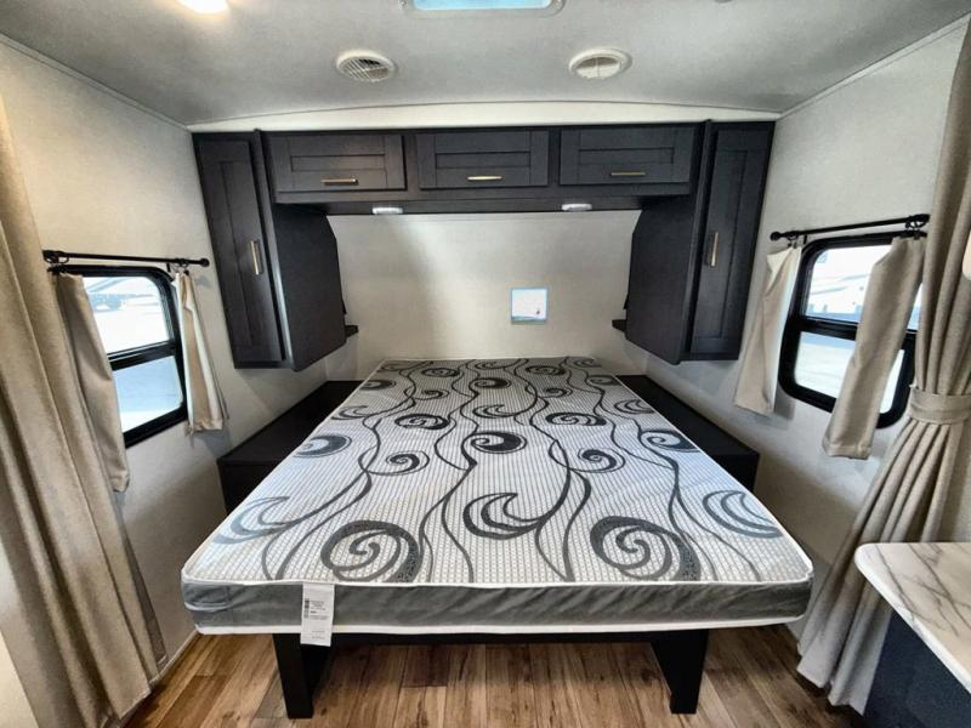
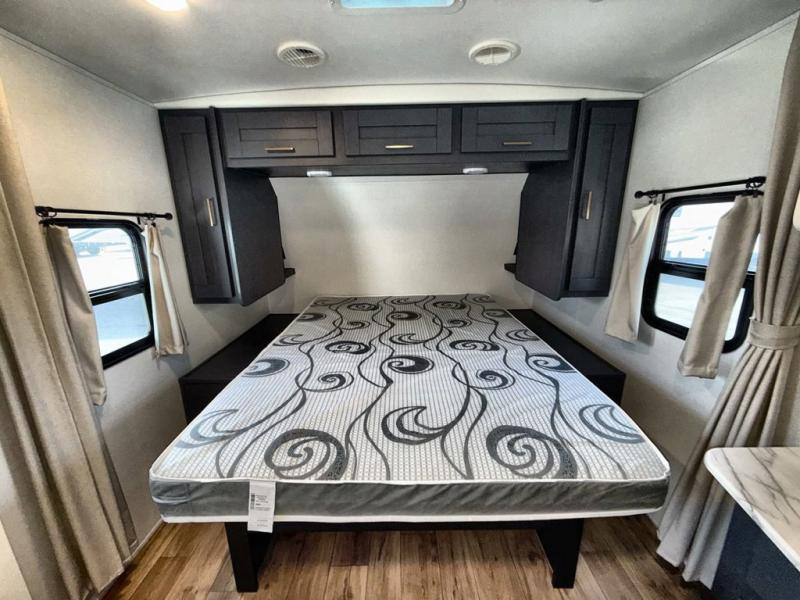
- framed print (528, 306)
